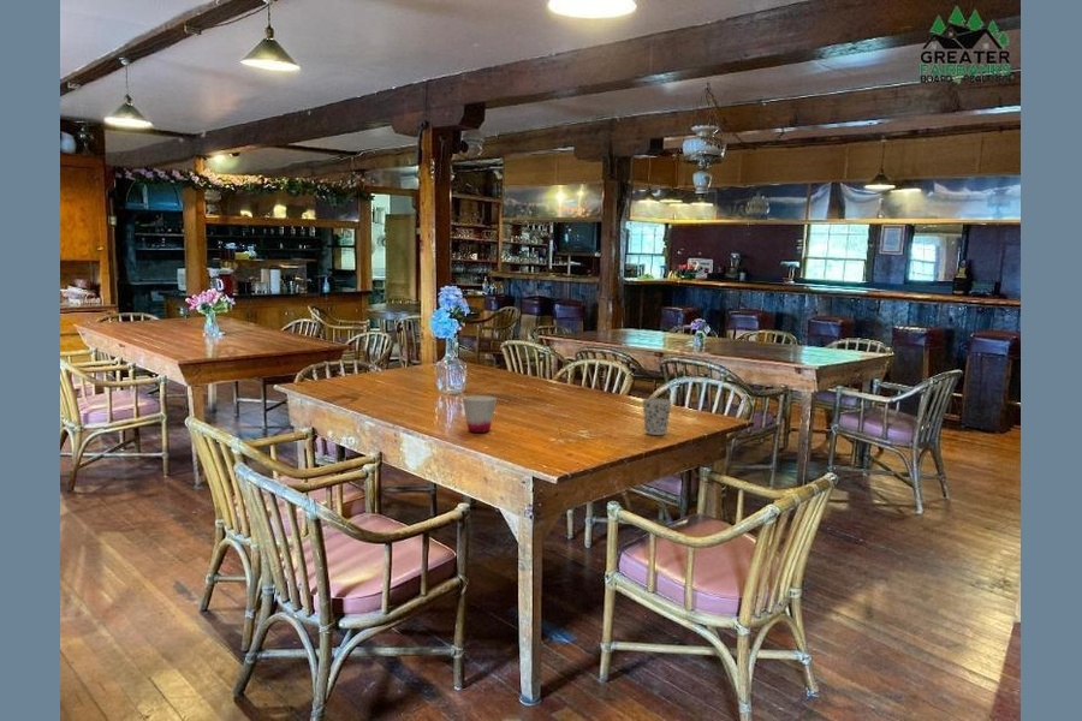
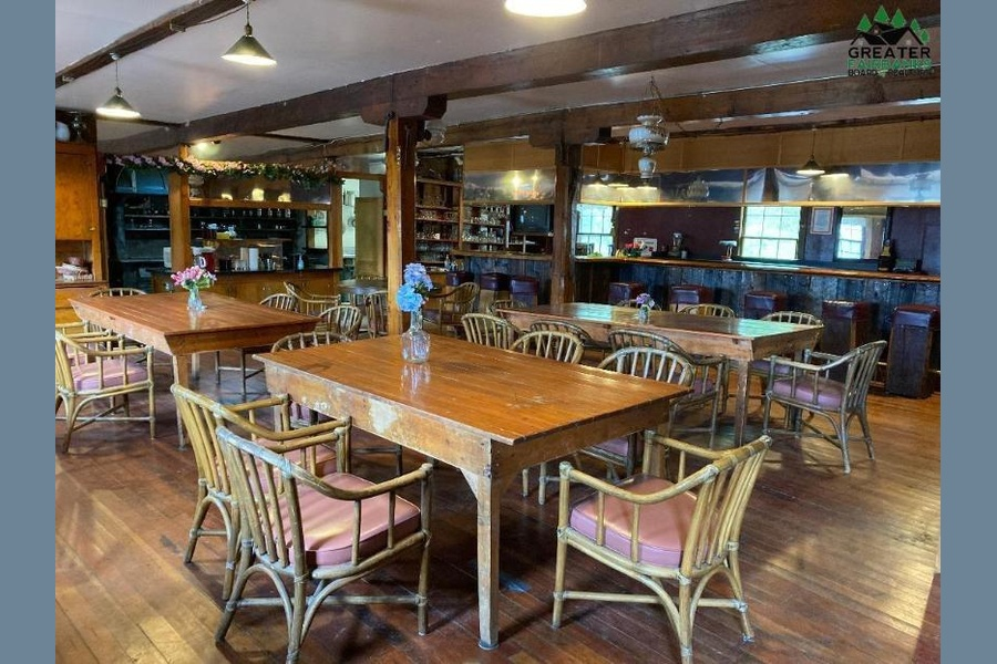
- cup (656, 416)
- cup (478, 413)
